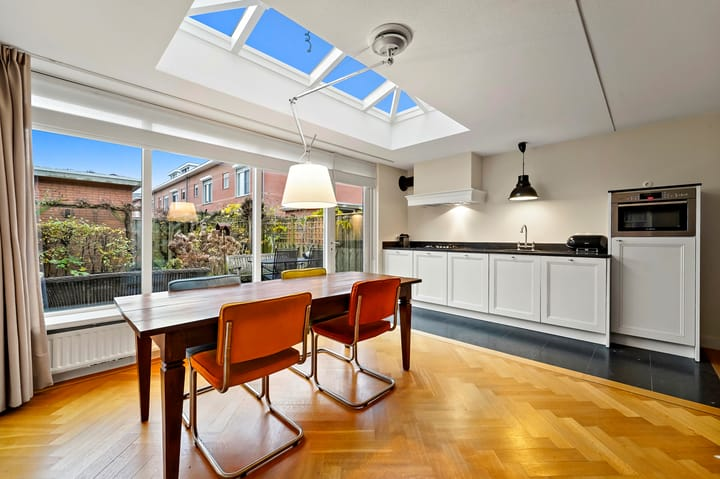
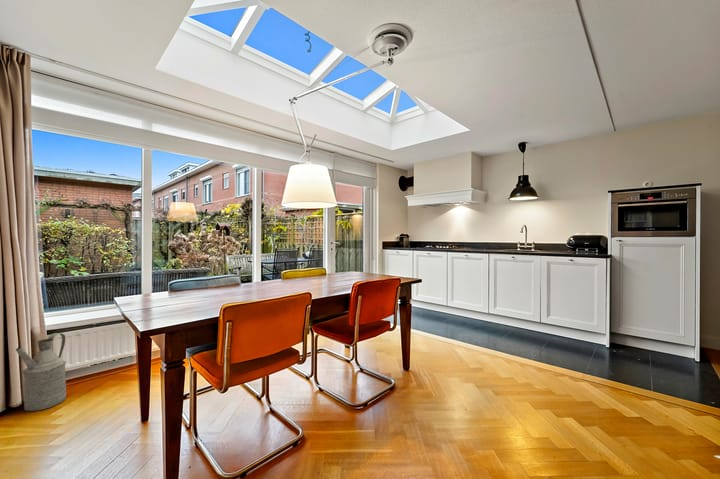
+ watering can (42, 370)
